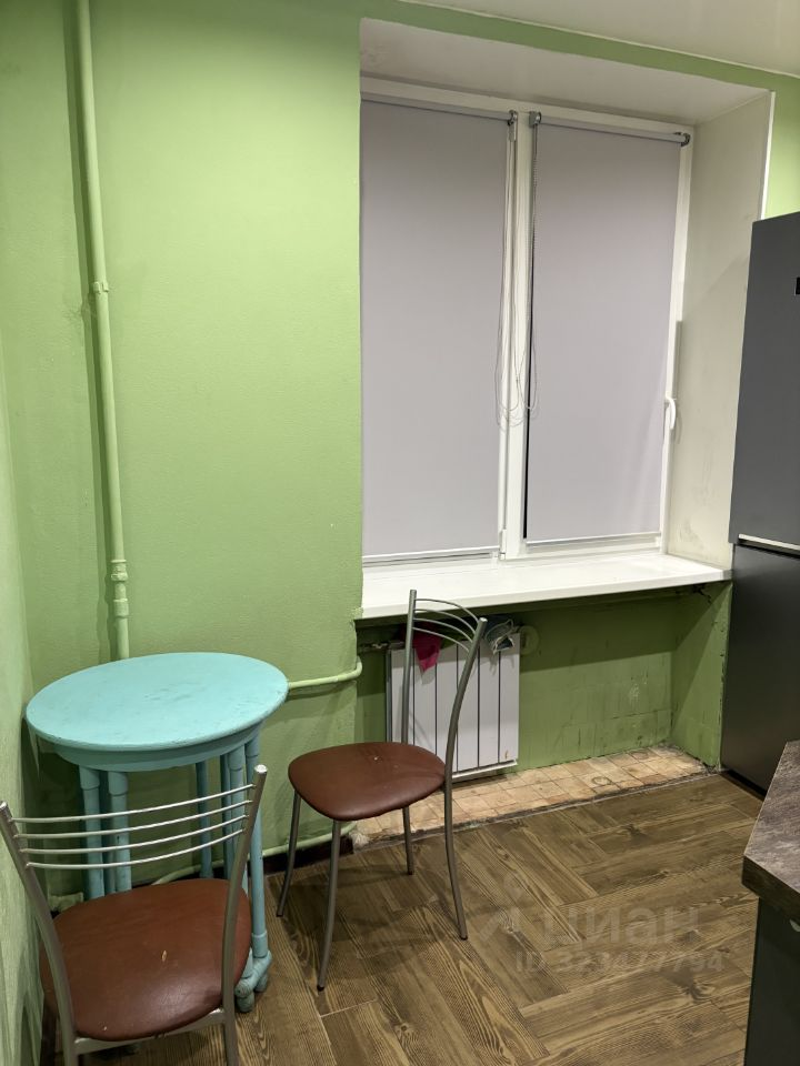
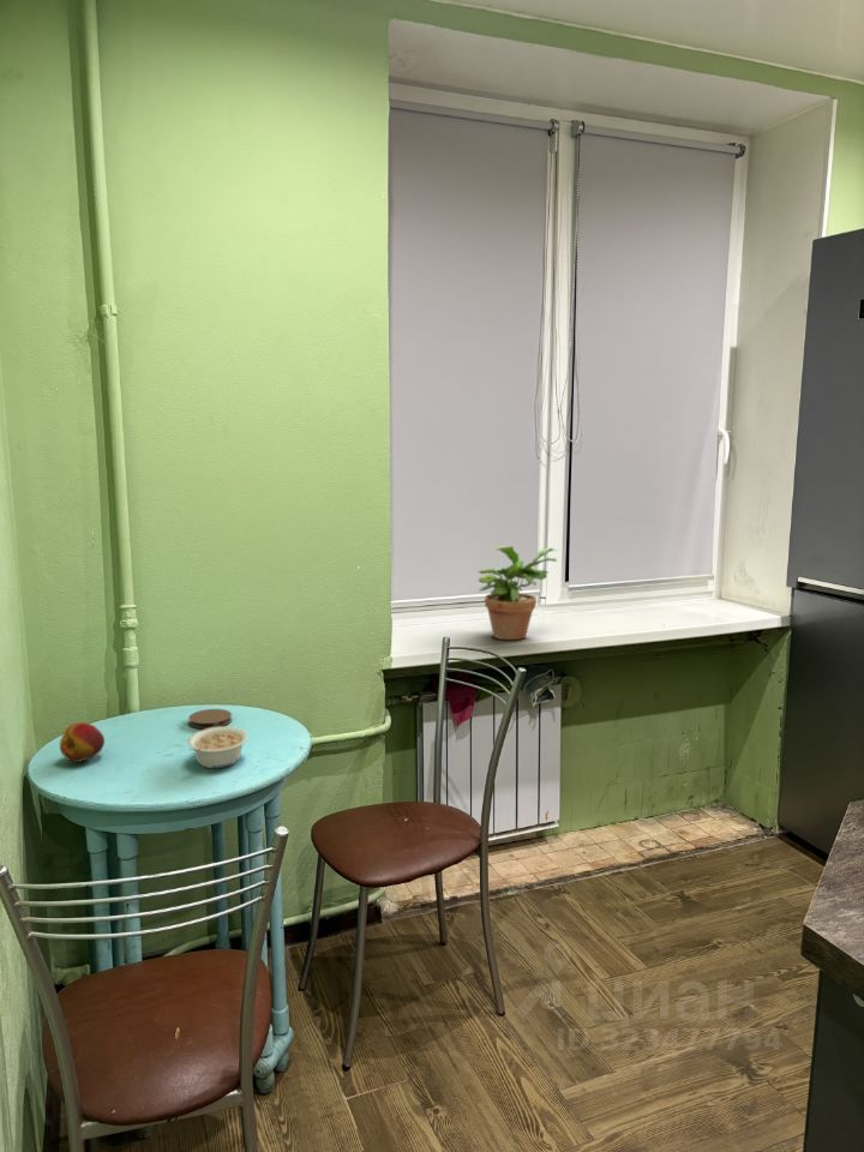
+ potted plant (514, 588)
+ coaster (210, 718)
+ fruit (82, 742)
+ legume (218, 748)
